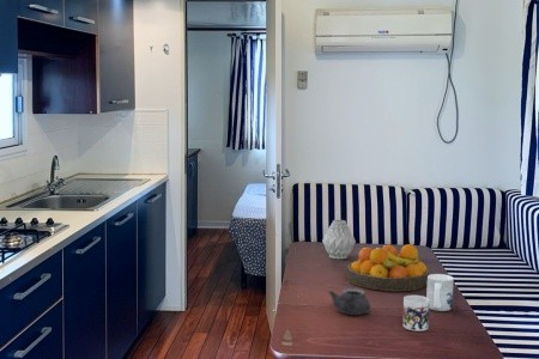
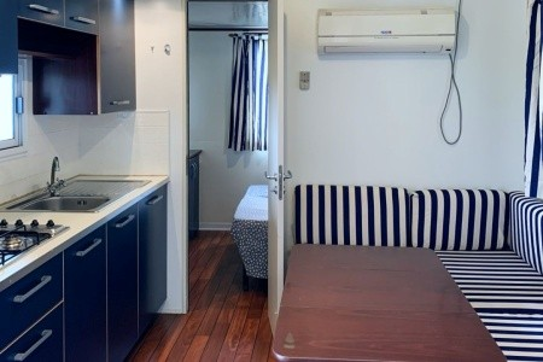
- teapot (349, 300)
- vase (338, 238)
- mug (441, 293)
- fruit bowl (387, 262)
- mug (414, 311)
